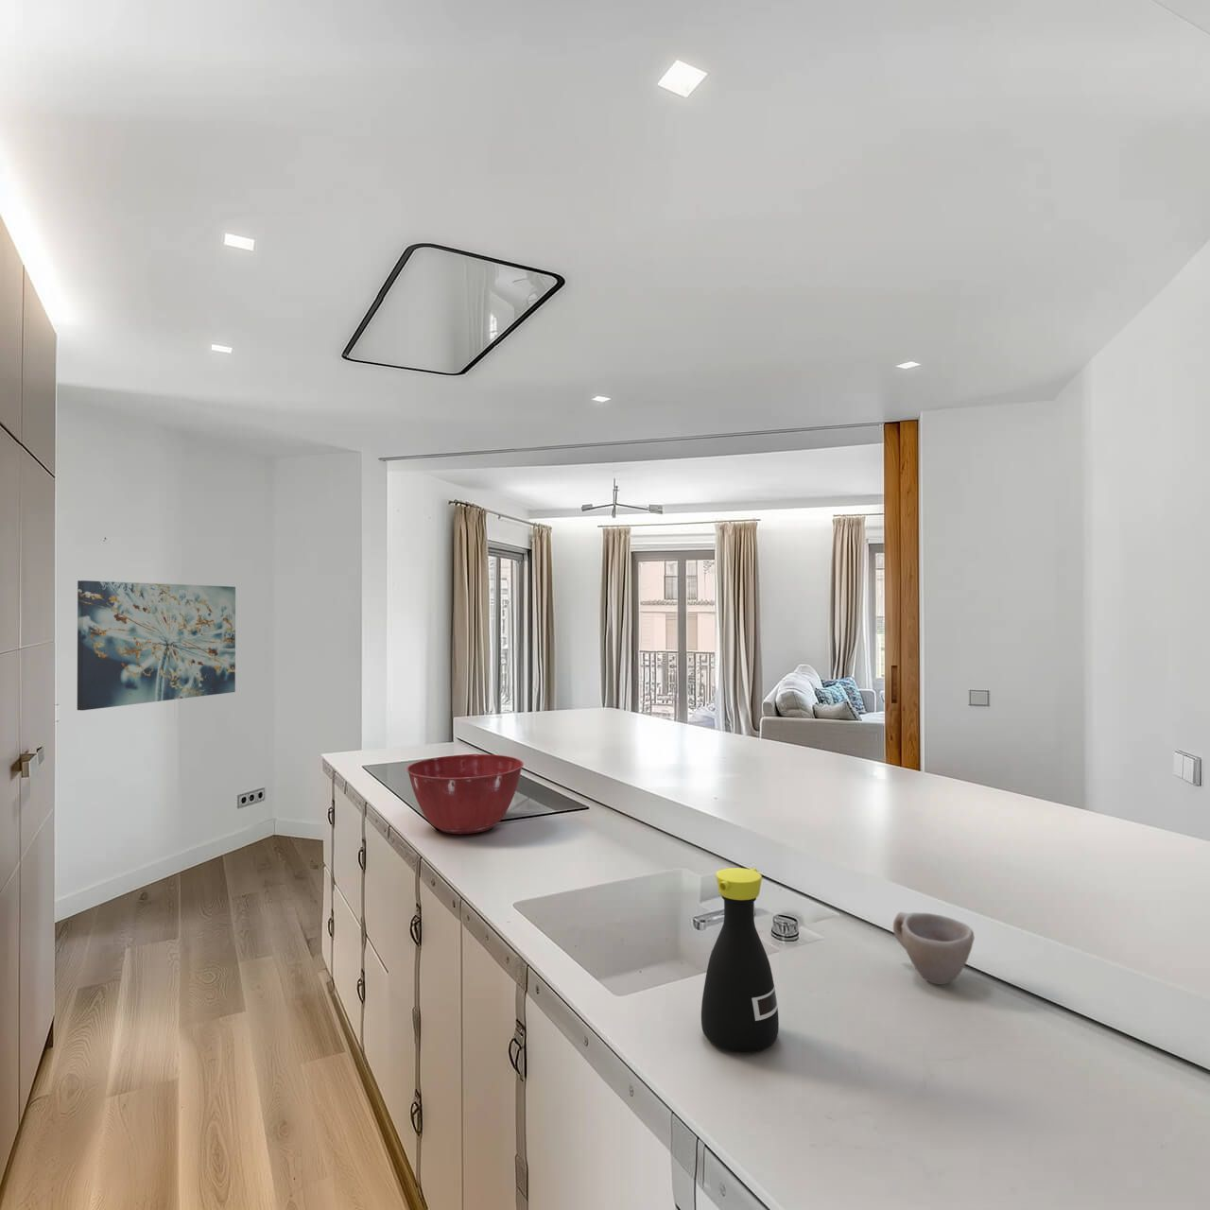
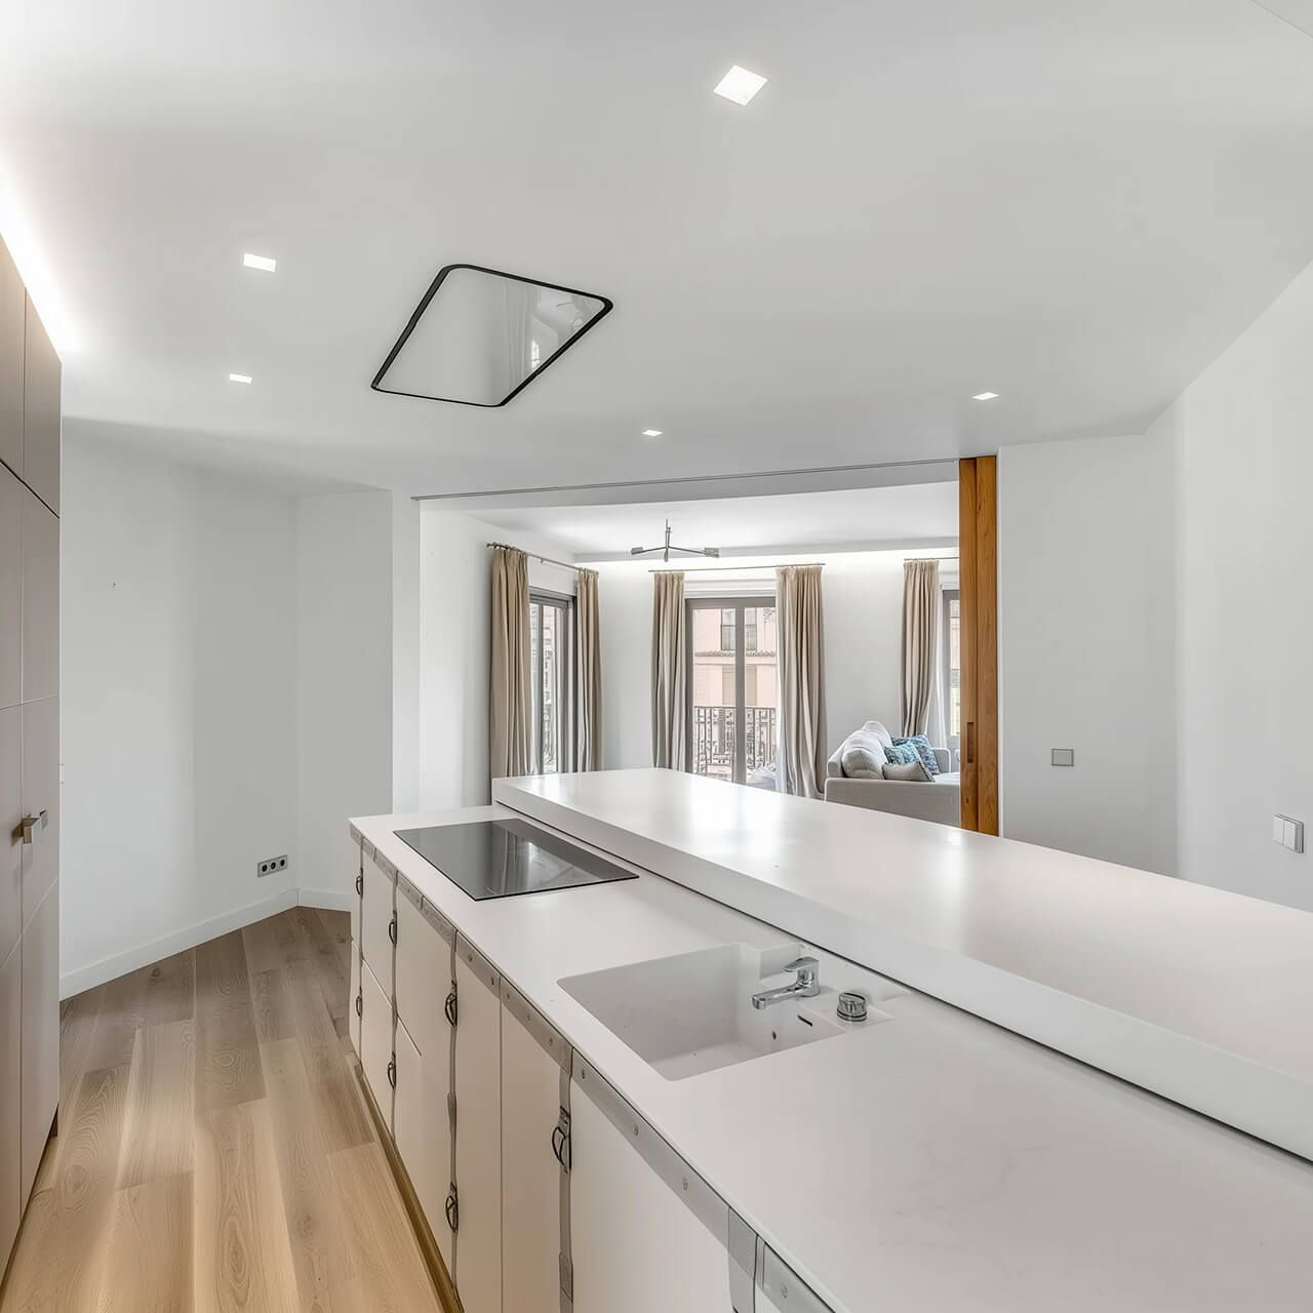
- mixing bowl (465, 794)
- wall art (164, 642)
- bottle (739, 954)
- cup (927, 948)
